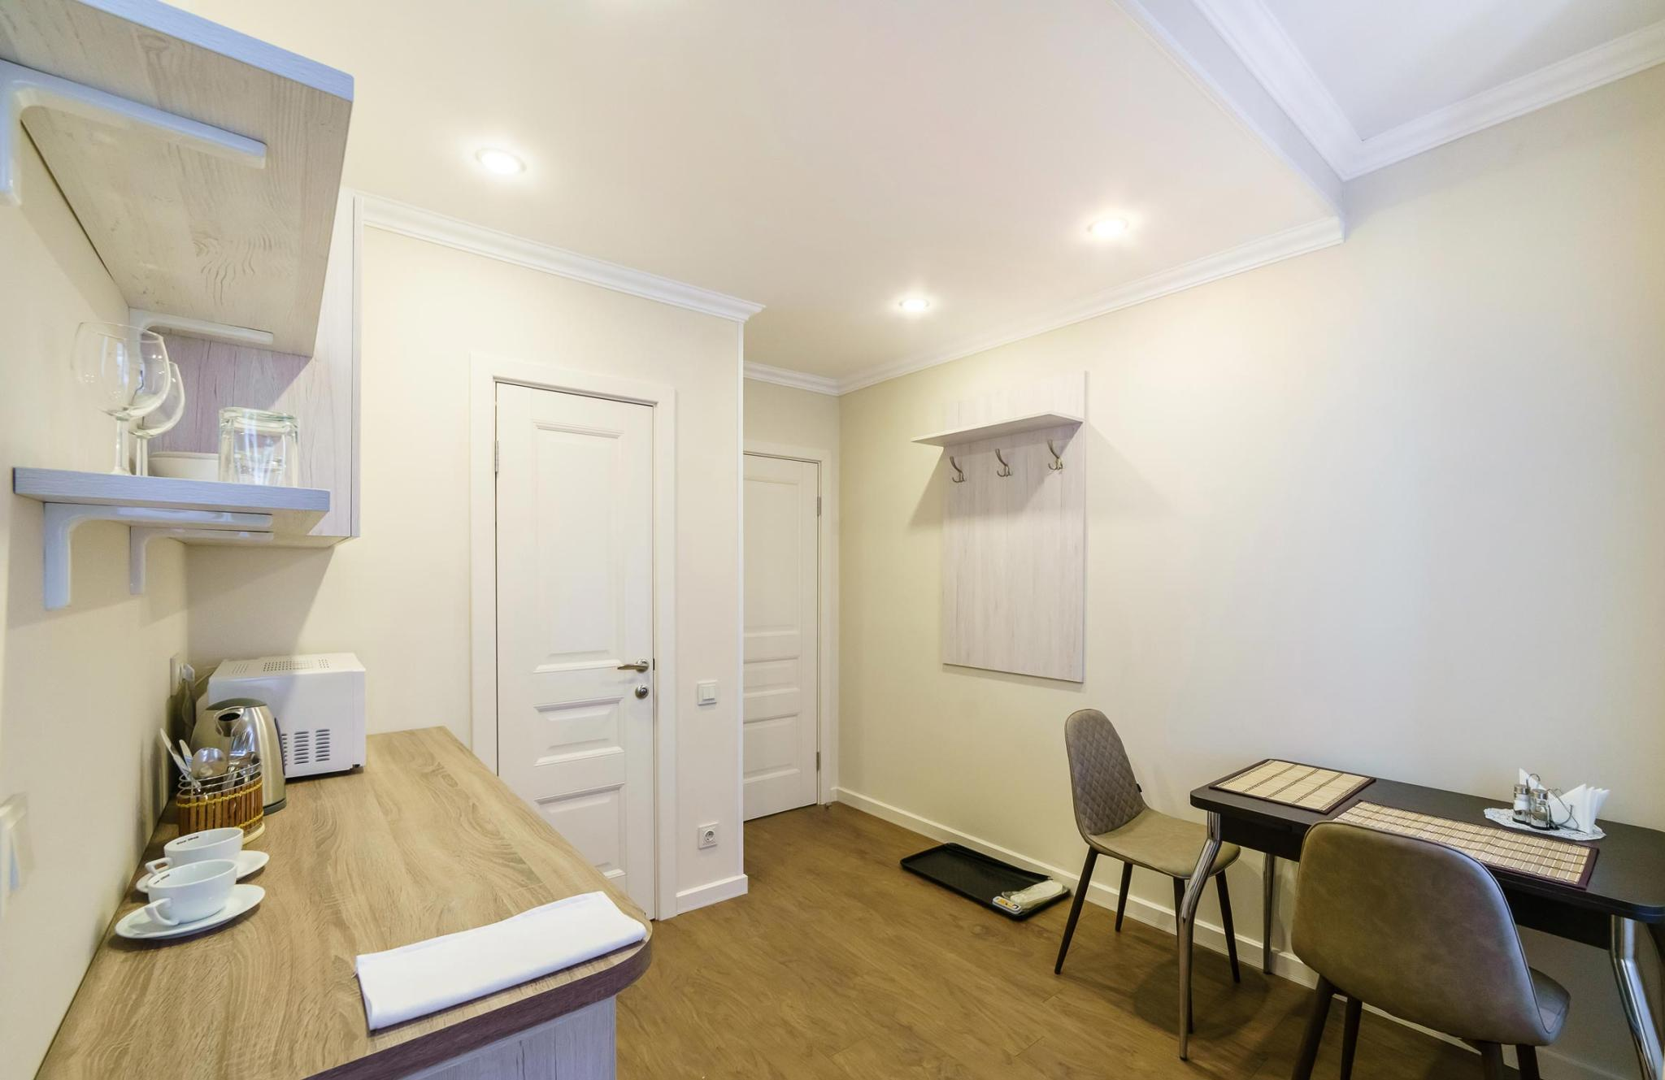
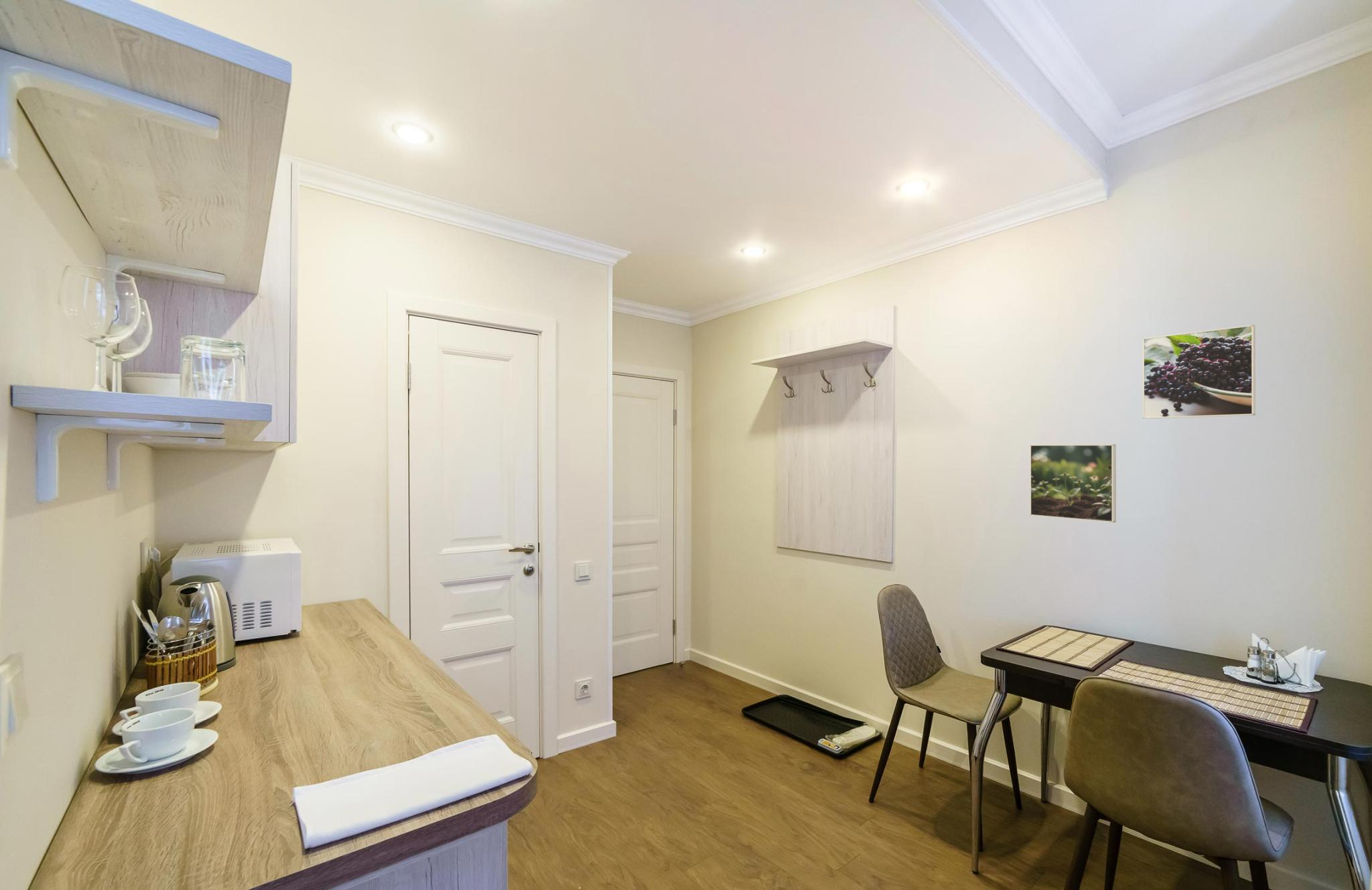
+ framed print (1071, 481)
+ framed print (1196, 374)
